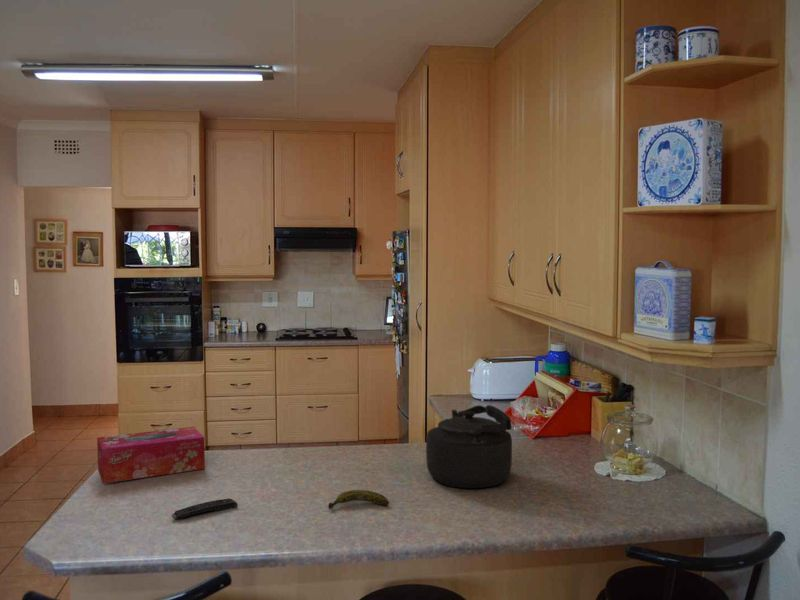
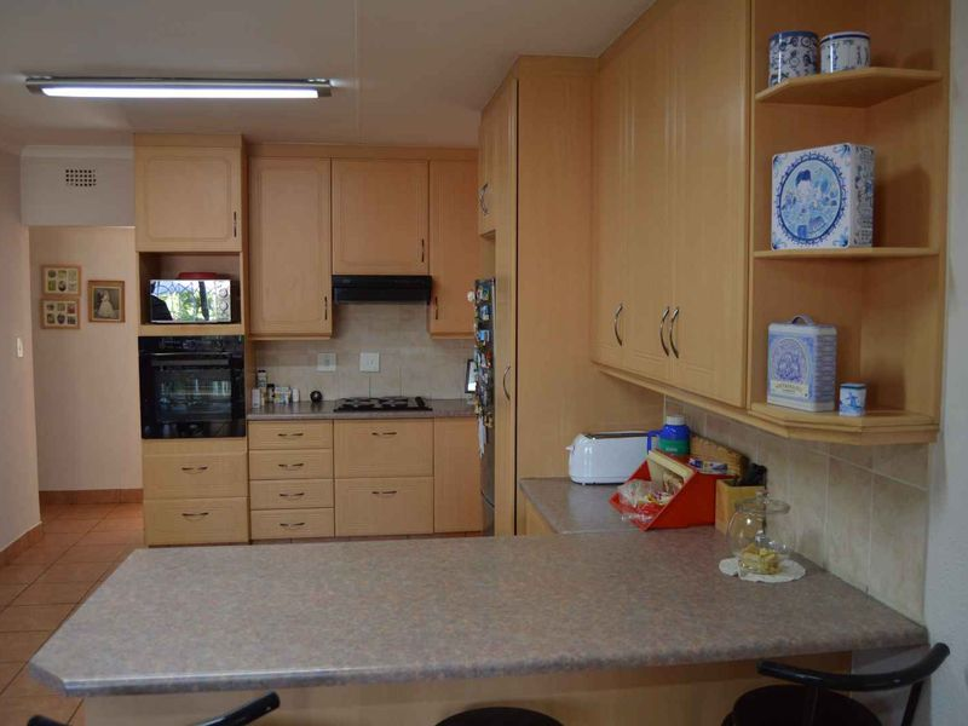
- kettle (469, 443)
- tissue box (151, 453)
- remote control (204, 508)
- banana (357, 498)
